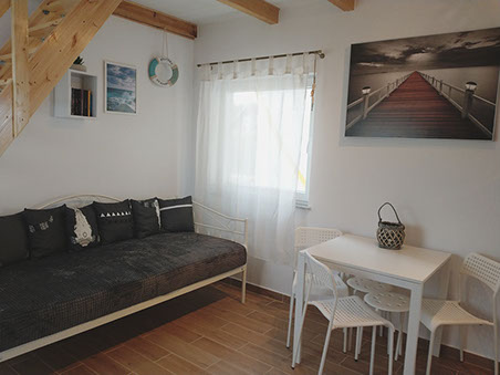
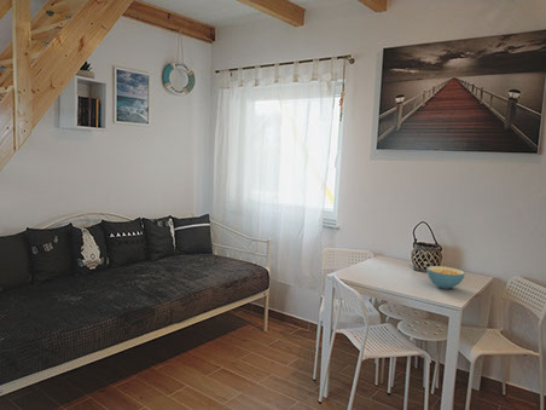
+ cereal bowl (445, 278)
